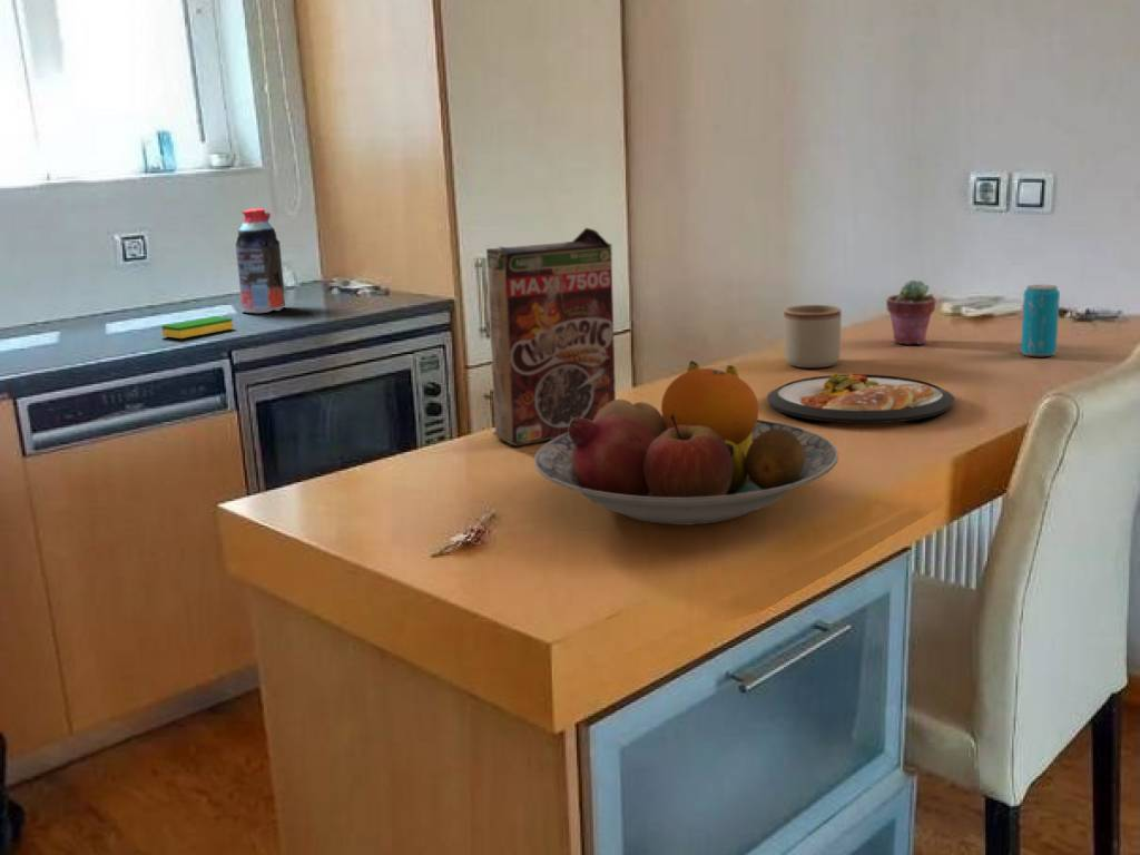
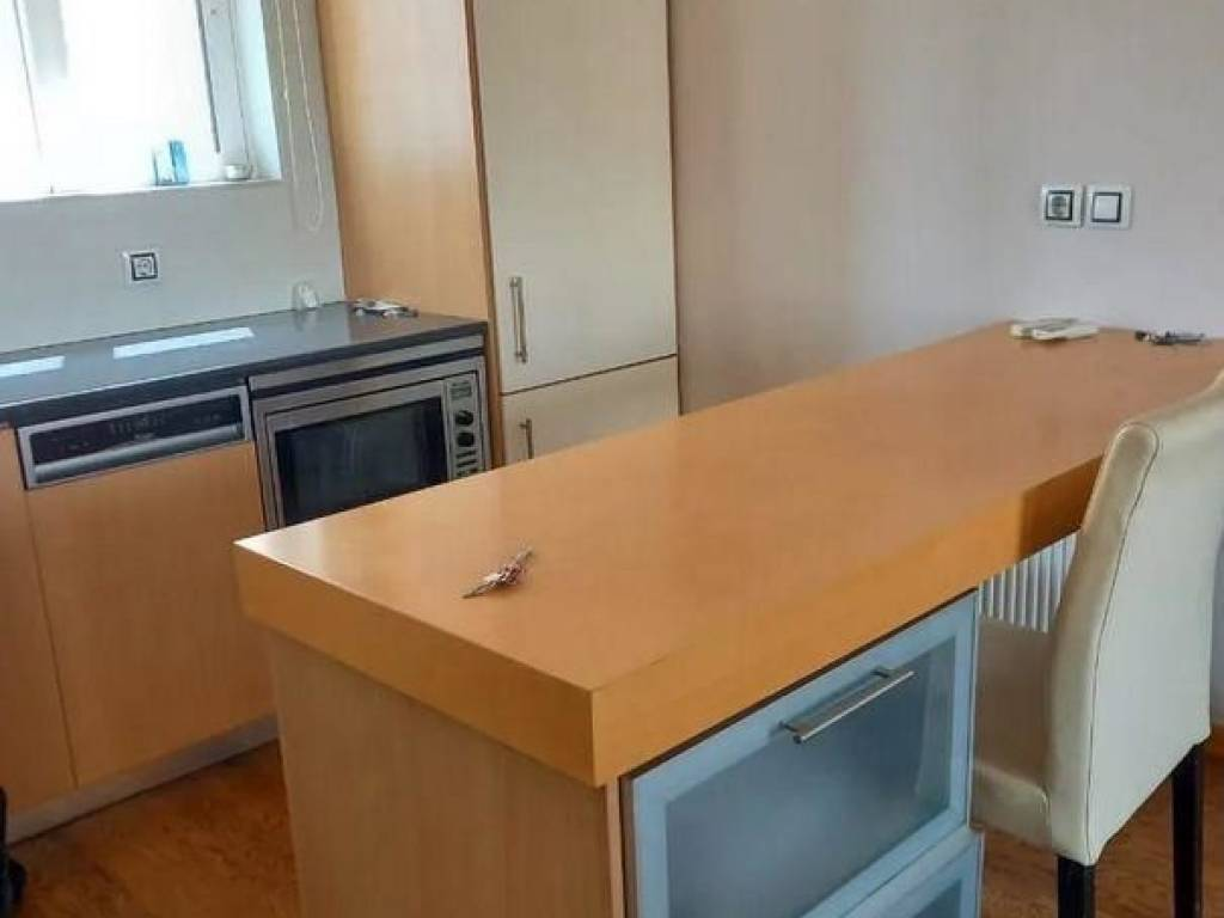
- fruit bowl (684, 440)
- beverage can (1040, 320)
- dish (858, 393)
- dish sponge (197, 327)
- cereal box (550, 334)
- bottle (258, 259)
- potted succulent (911, 311)
- mug (816, 334)
